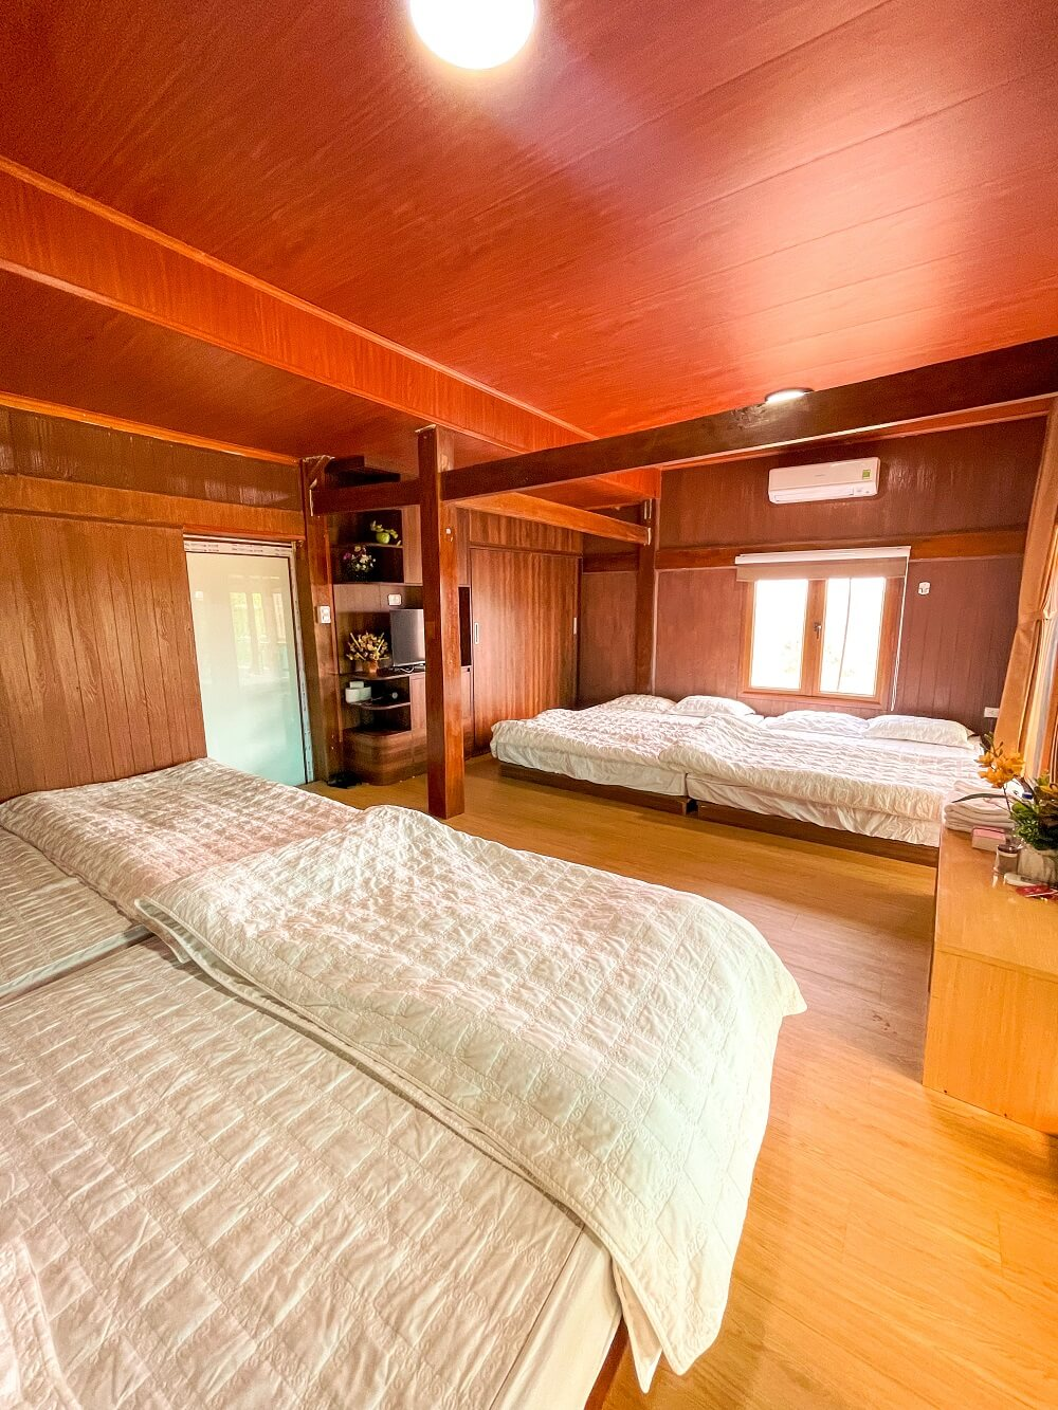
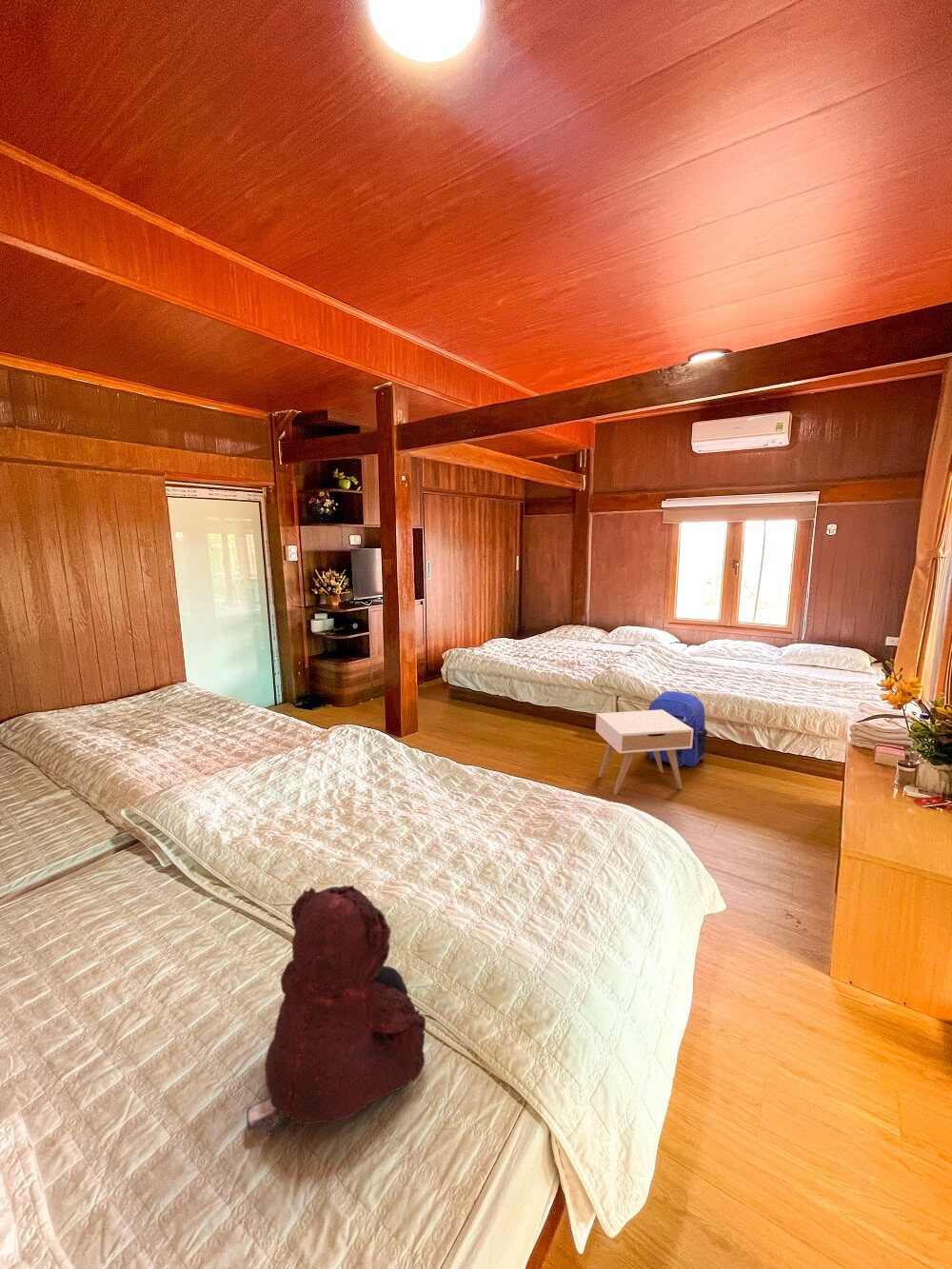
+ nightstand (641, 751)
+ teddy bear (323, 996)
+ backpack (682, 722)
